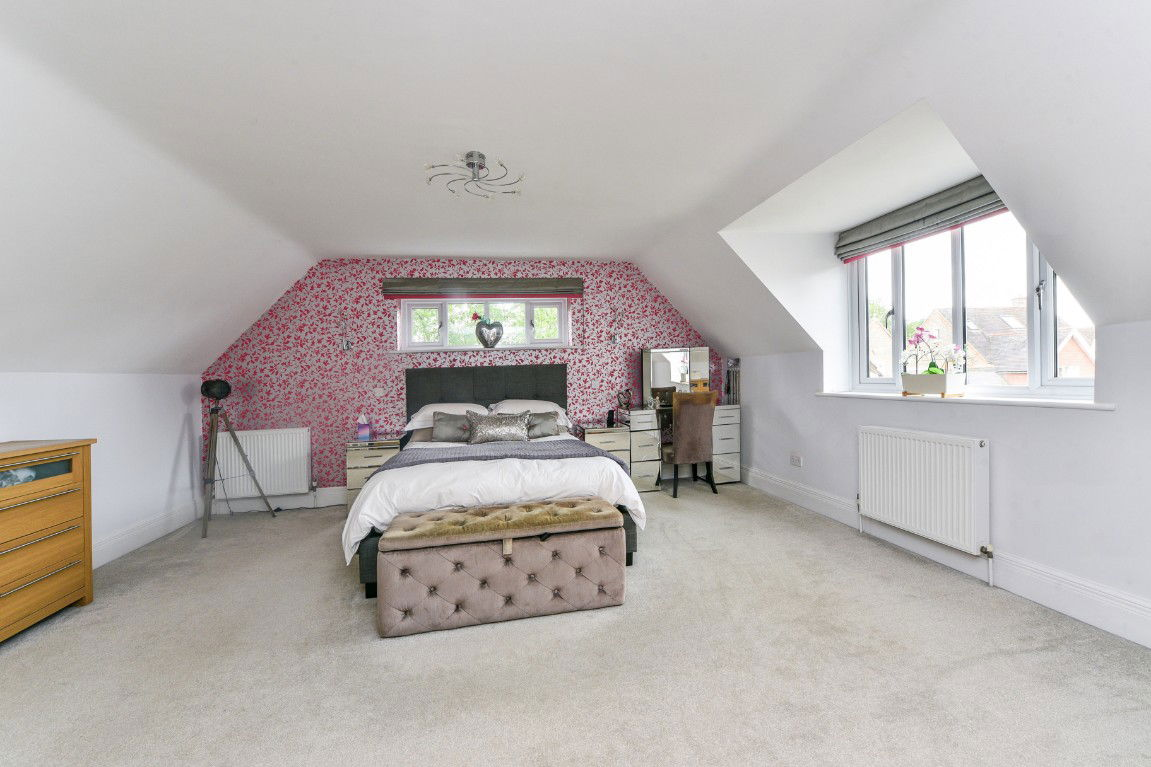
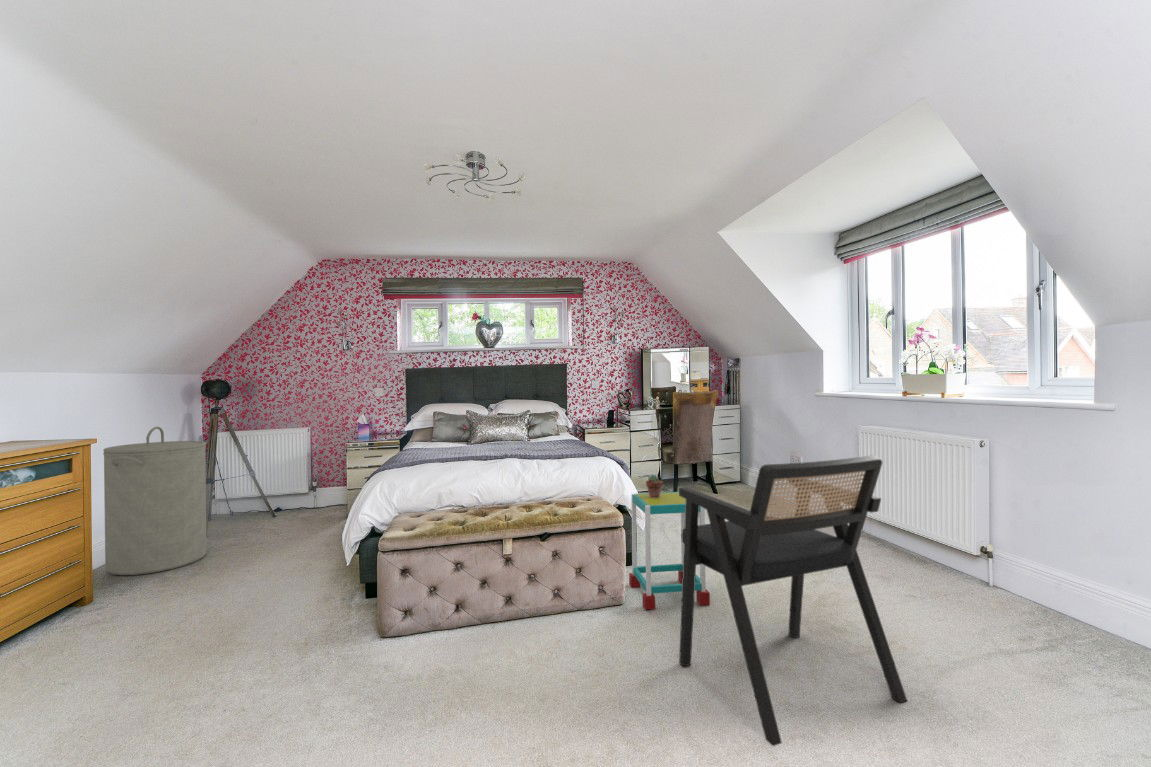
+ side table (681, 546)
+ armchair (784, 566)
+ potted succulent (654, 485)
+ laundry hamper (157, 493)
